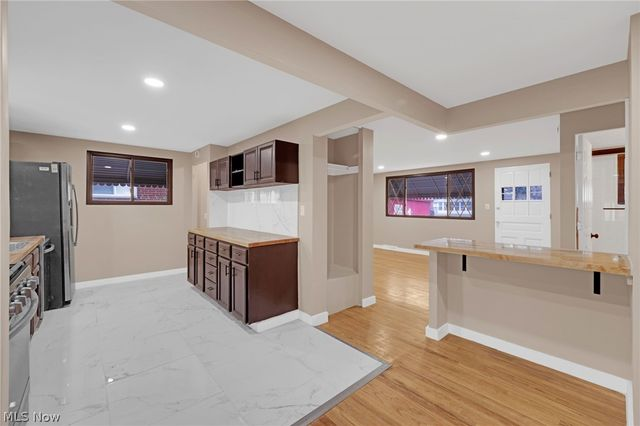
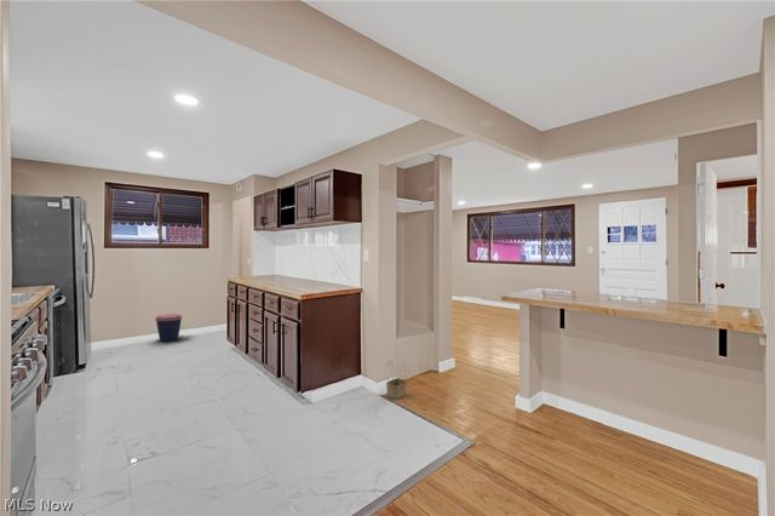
+ coffee cup (168, 327)
+ basket (396, 378)
